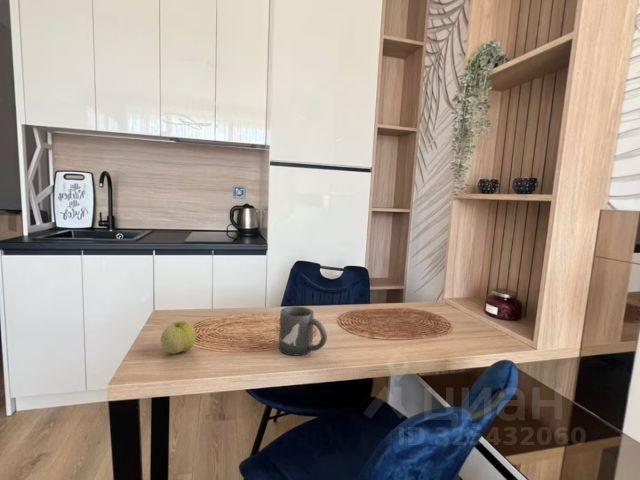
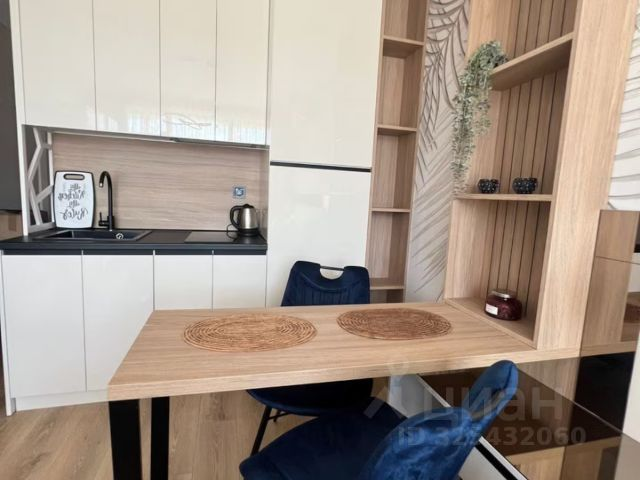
- apple (178, 336)
- mug (301, 331)
